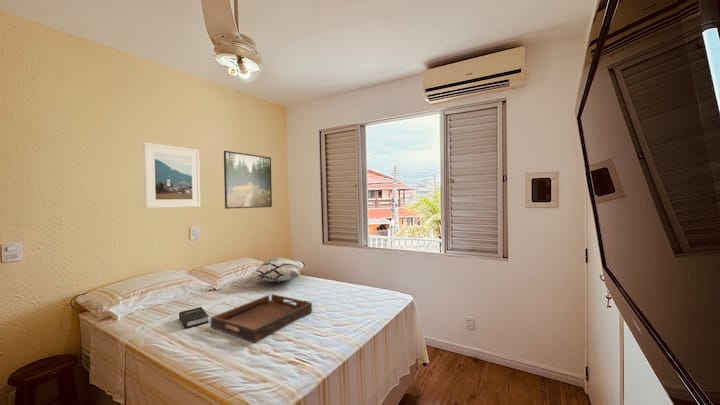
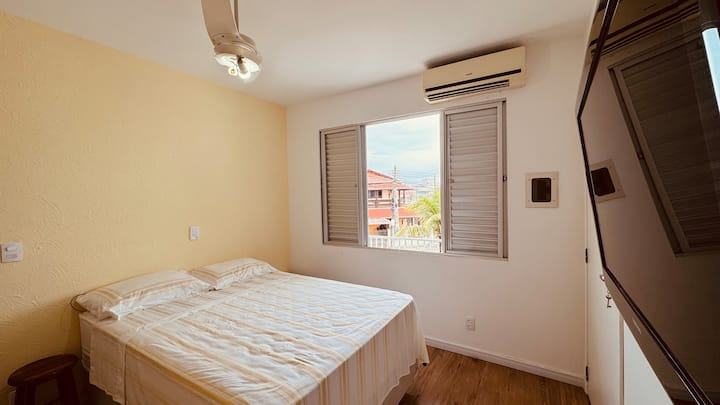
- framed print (174, 176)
- decorative pillow (280, 269)
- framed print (249, 181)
- hardback book (193, 317)
- serving tray (264, 314)
